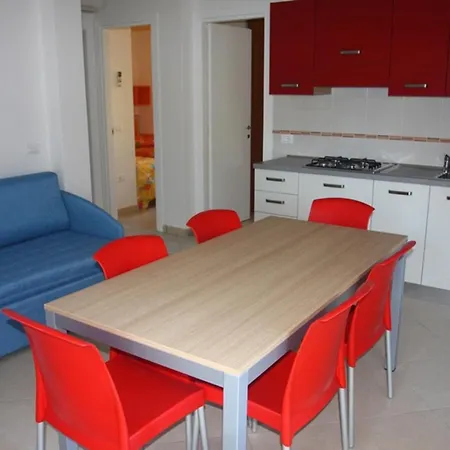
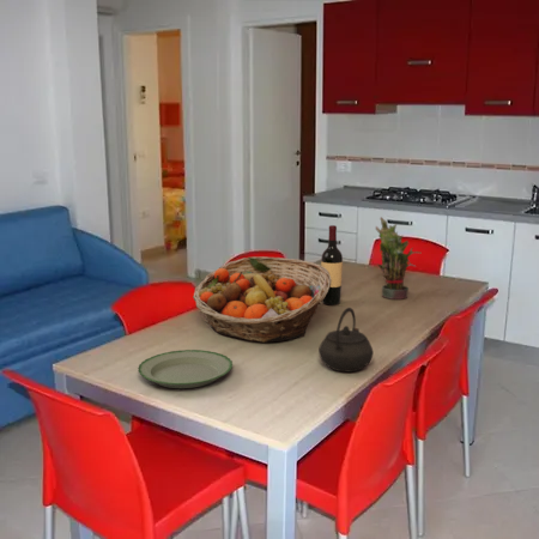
+ kettle (347, 337)
+ plate (186, 370)
+ fruit basket (261, 297)
+ potted plant (393, 256)
+ wine bottle (332, 265)
